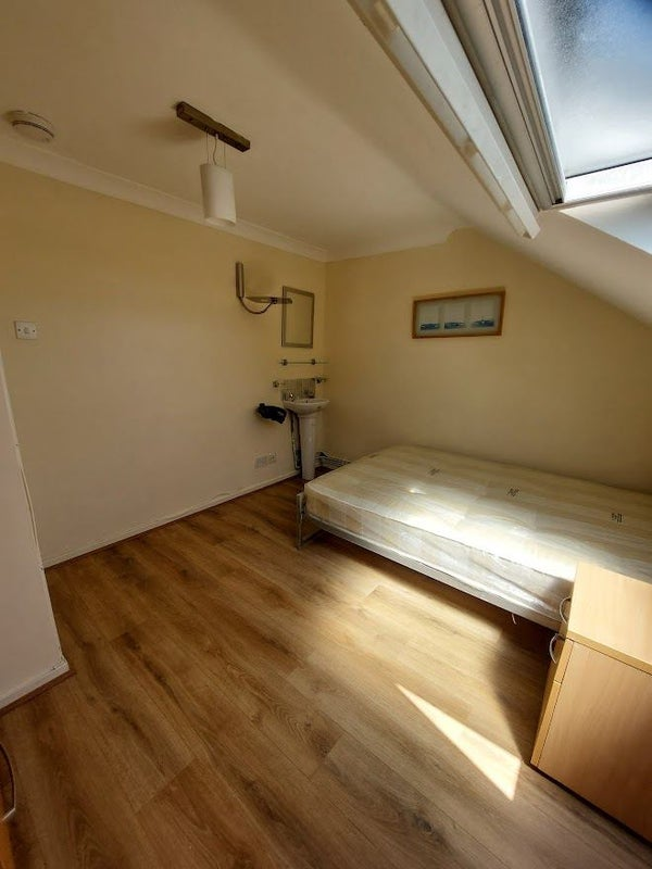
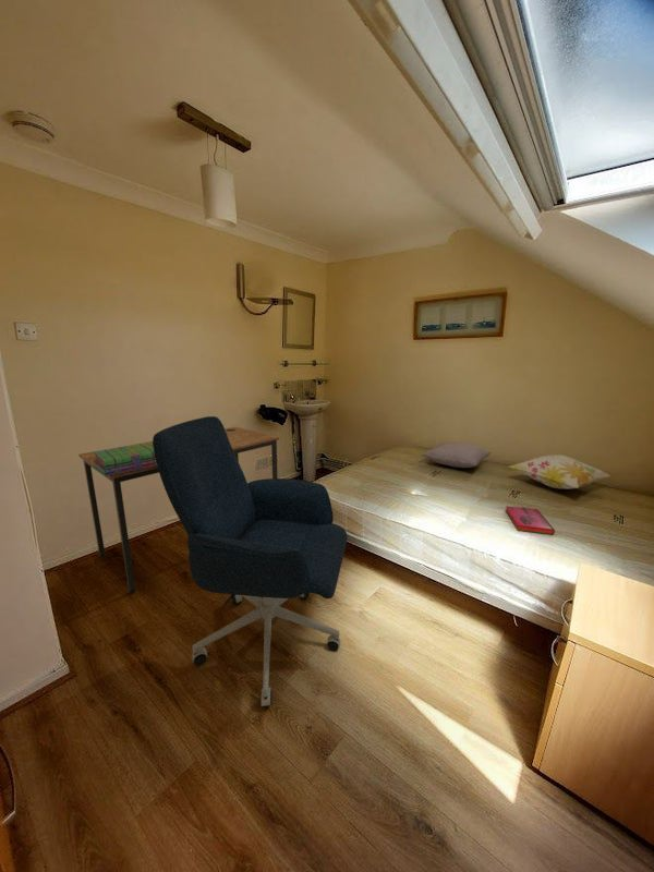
+ desk (158, 472)
+ office chair (262, 540)
+ decorative pillow (557, 471)
+ stack of books (129, 457)
+ hardback book (528, 519)
+ pillow (456, 453)
